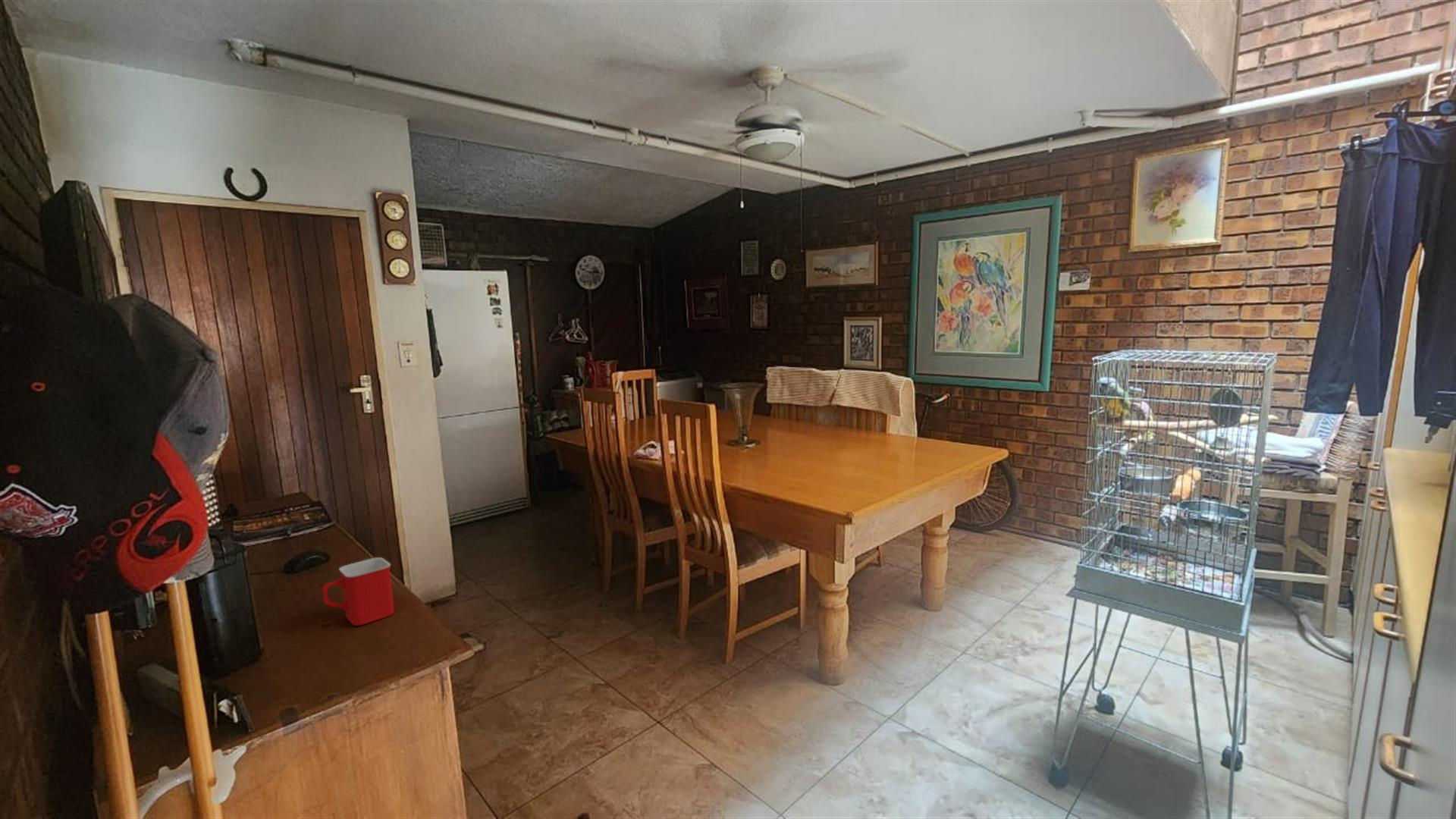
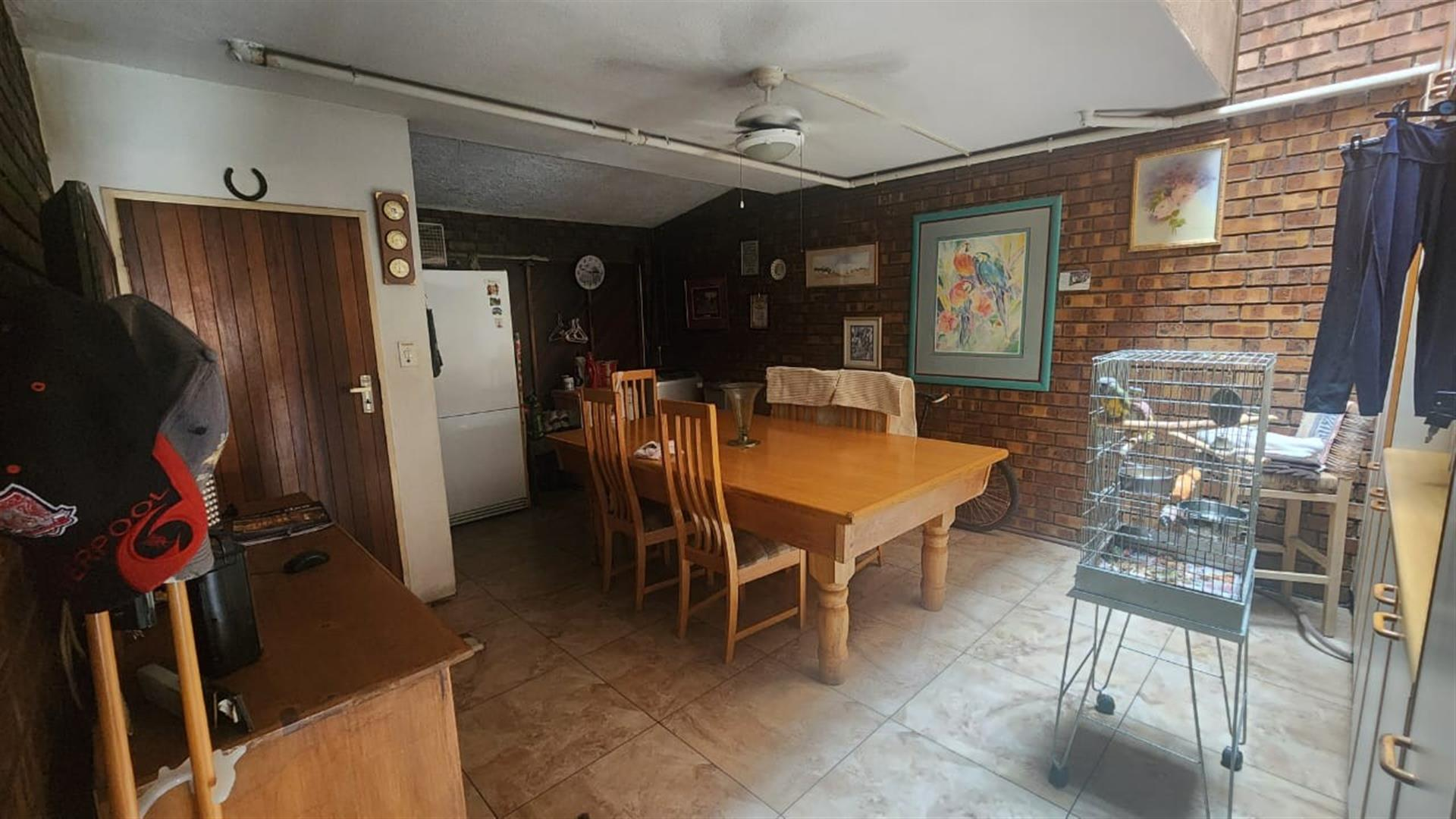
- mug (357, 594)
